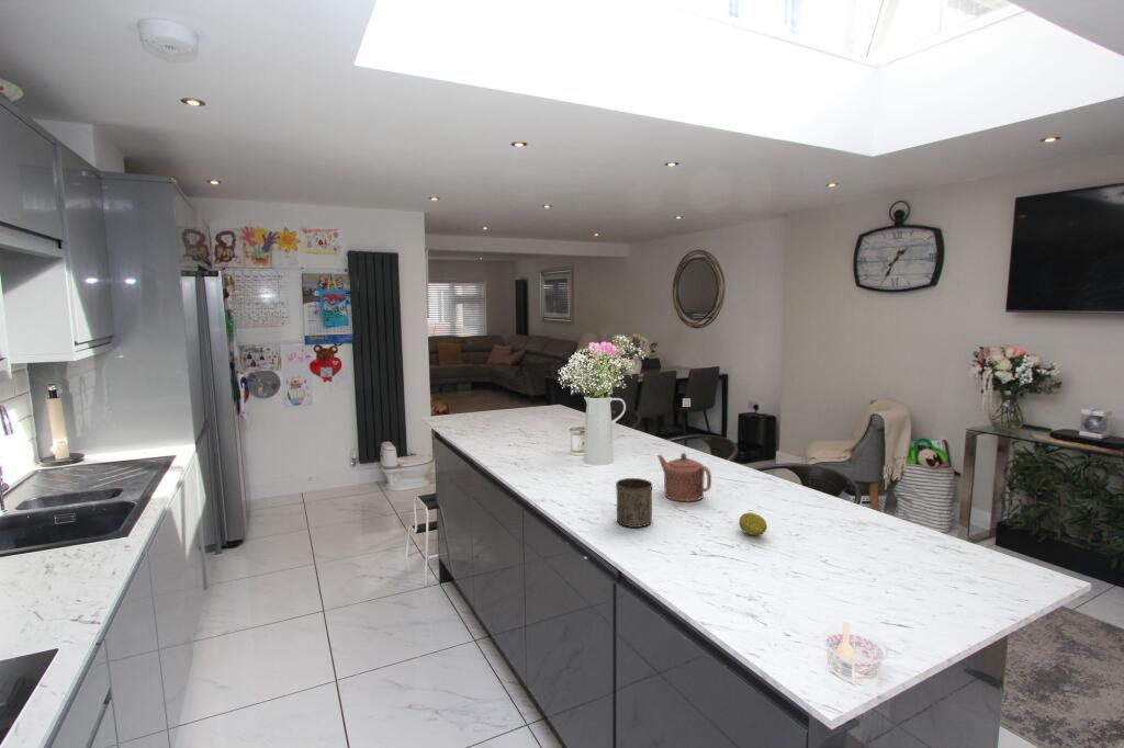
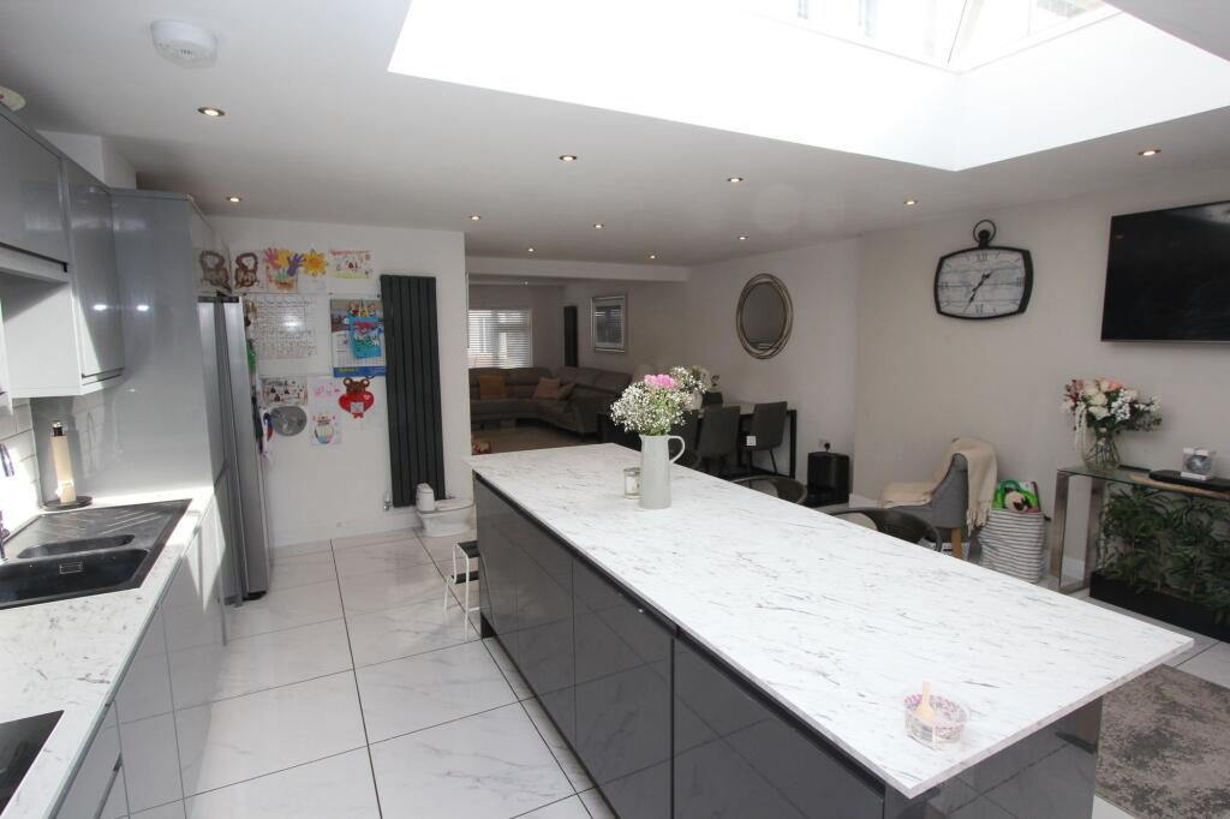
- fruit (751, 523)
- cup (633, 502)
- teapot (683, 474)
